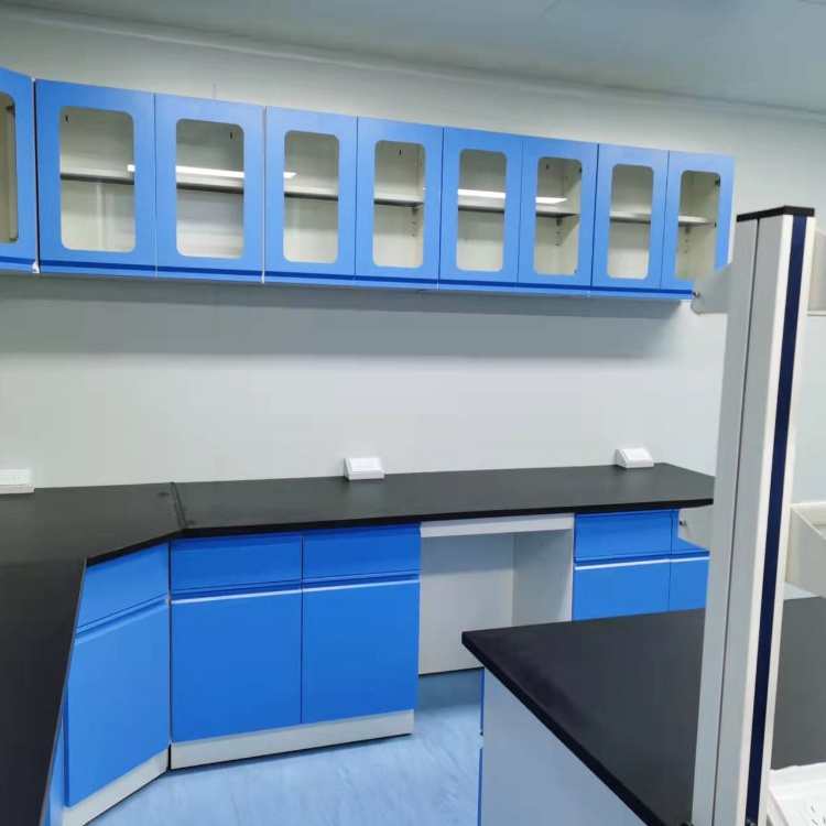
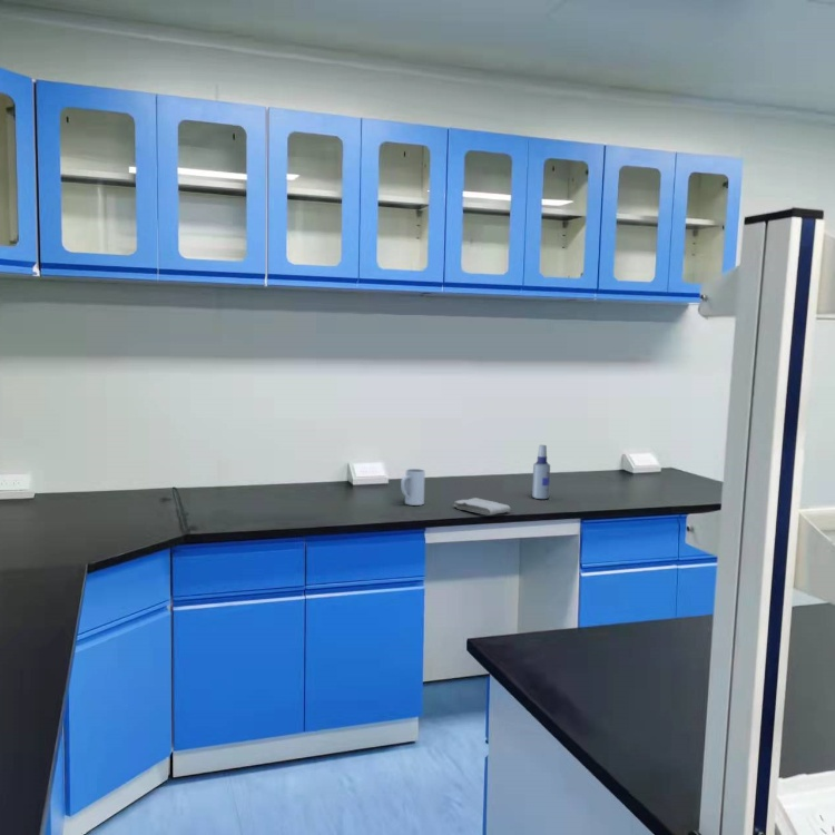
+ washcloth (481, 505)
+ mug (411, 487)
+ spray bottle (541, 471)
